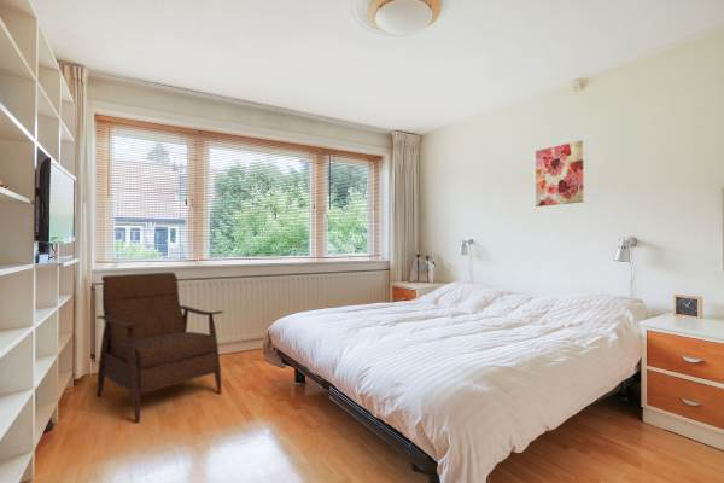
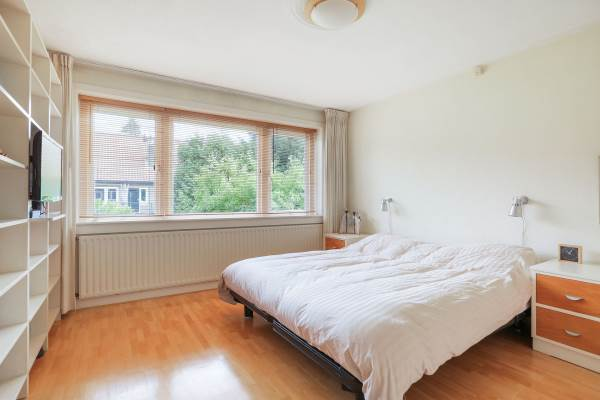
- wall art (557, 175)
- armchair (158, 334)
